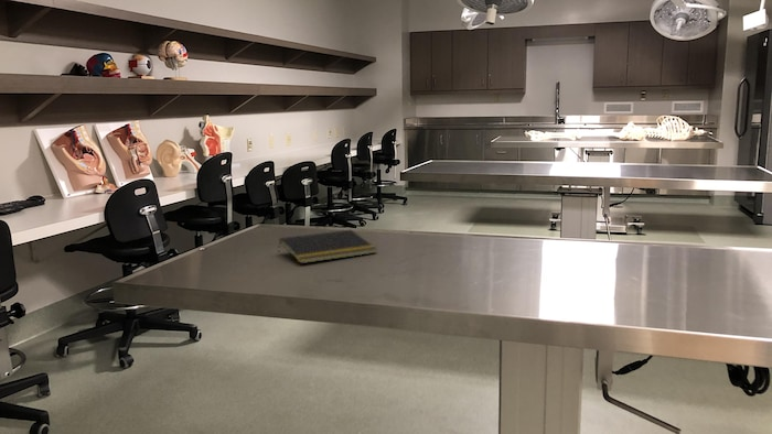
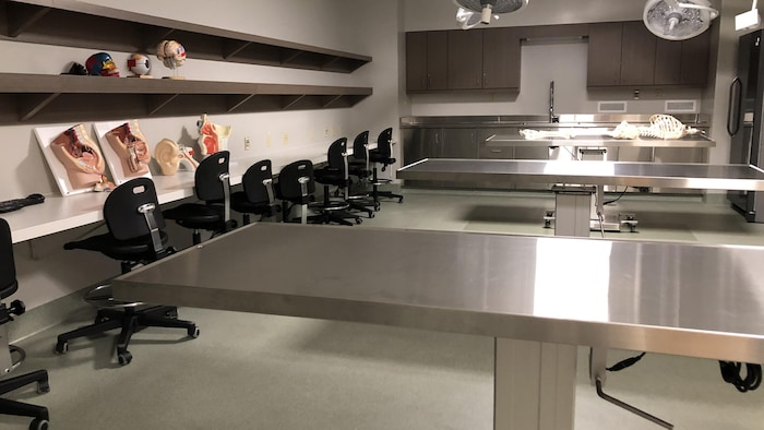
- notepad (328, 245)
